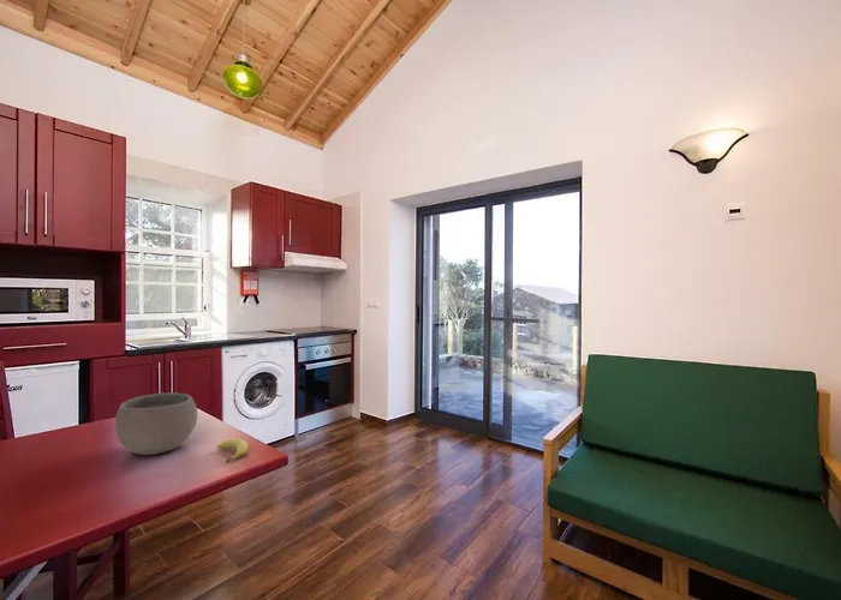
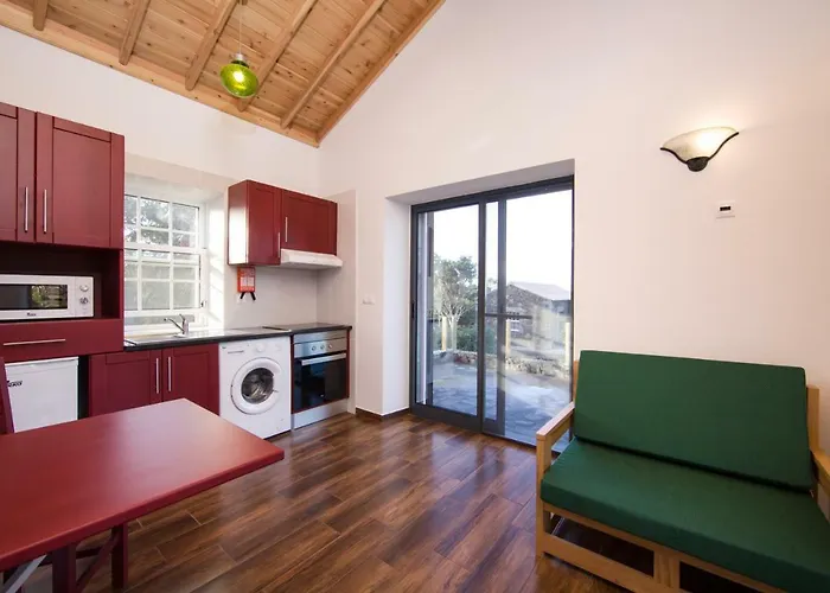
- fruit (233, 448)
- bowl (157, 422)
